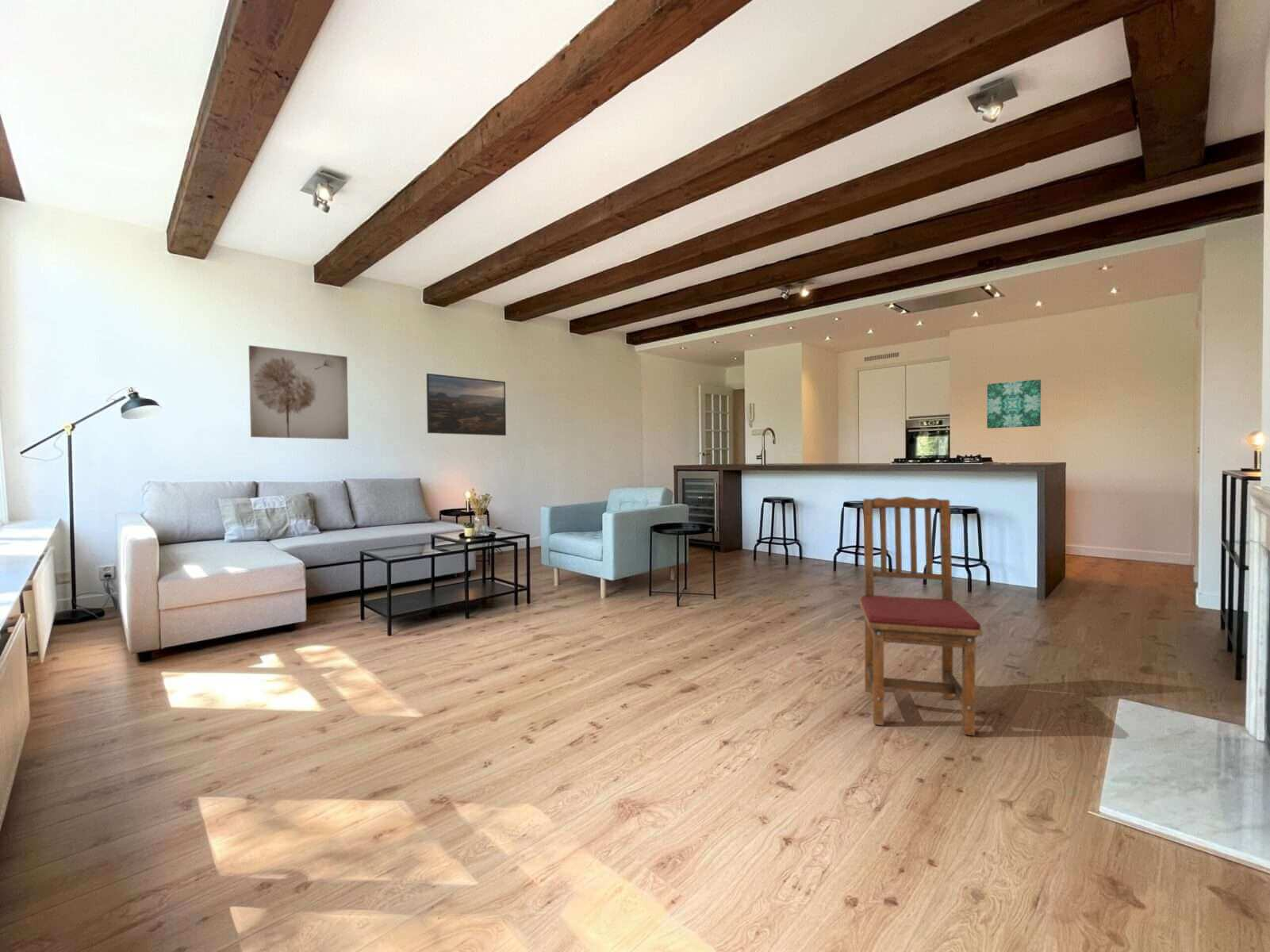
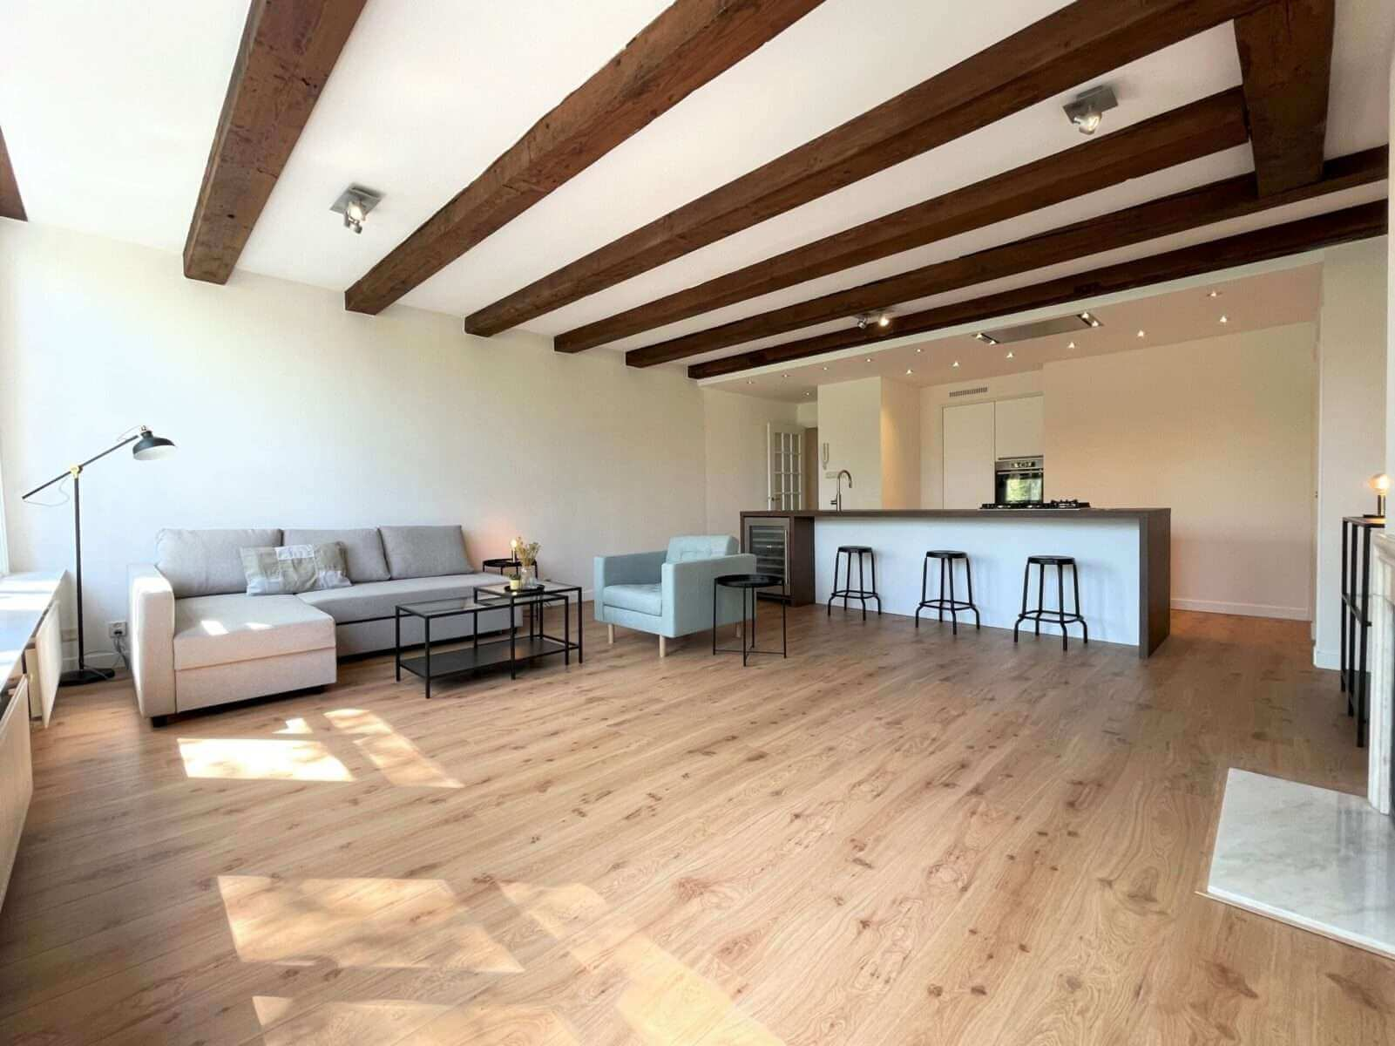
- wall art (301, 394)
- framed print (468, 405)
- wall art (1013, 405)
- dining chair (913, 604)
